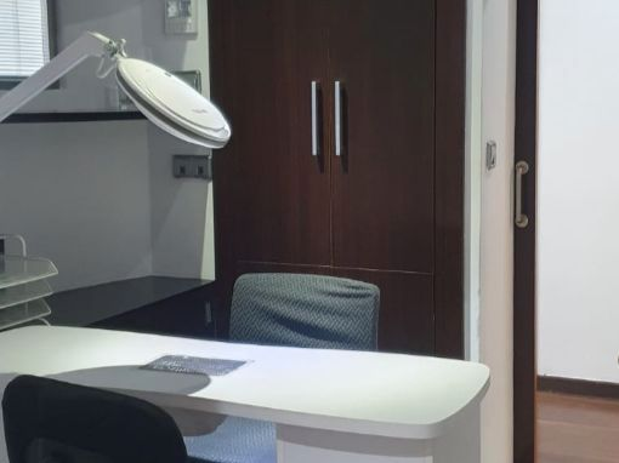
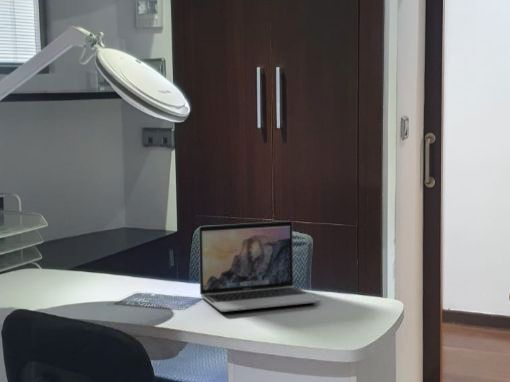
+ laptop (259, 264)
